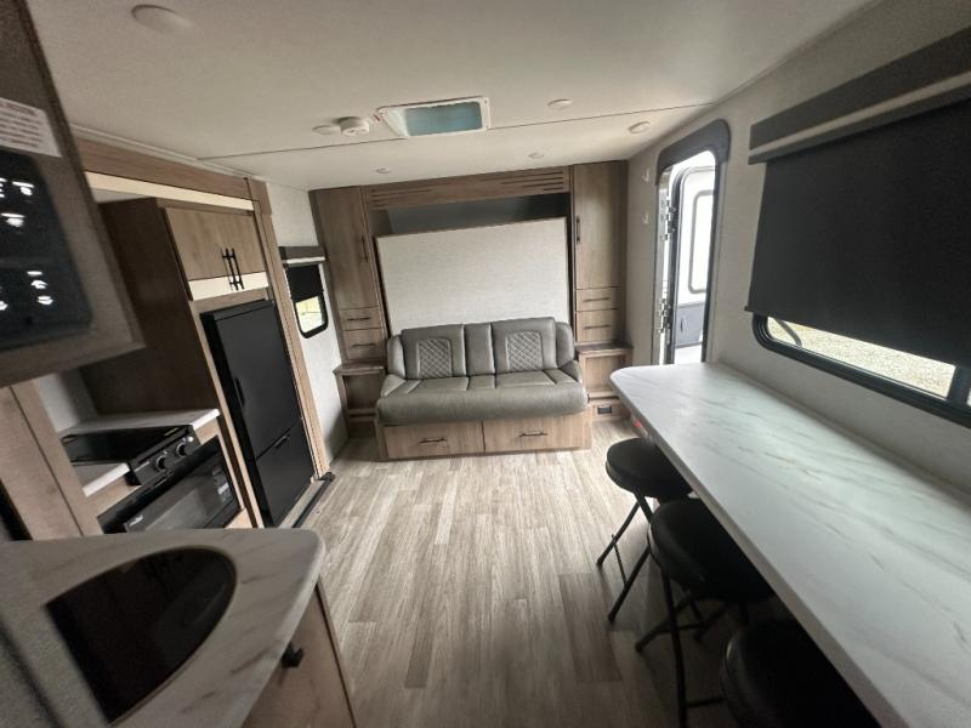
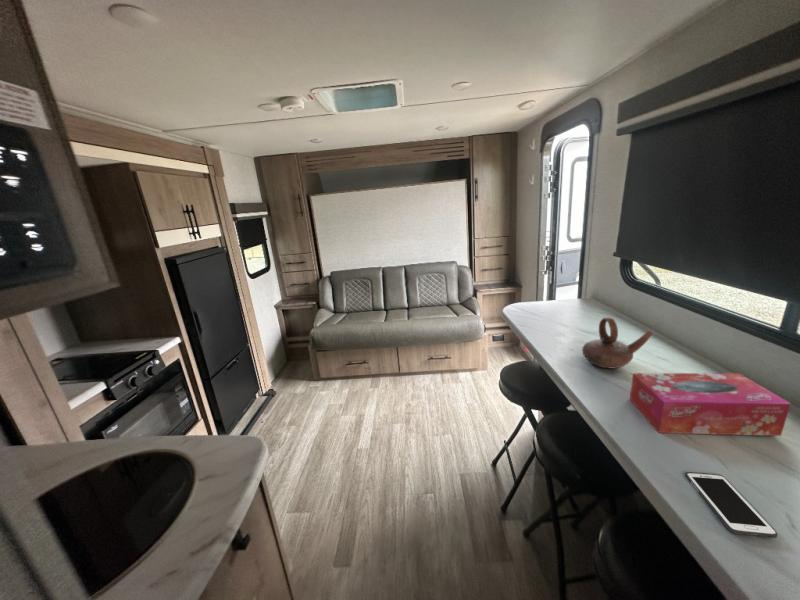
+ teapot (616, 341)
+ tissue box (700, 401)
+ cell phone (726, 501)
